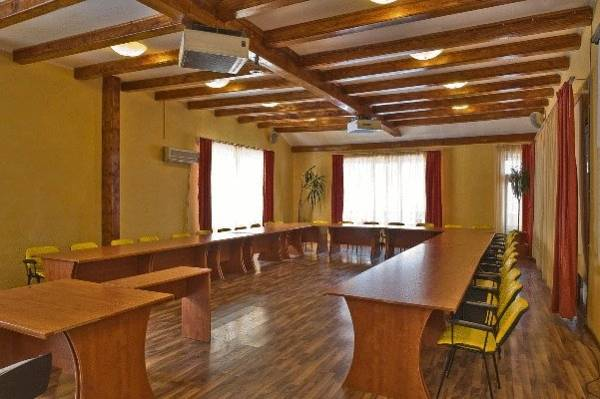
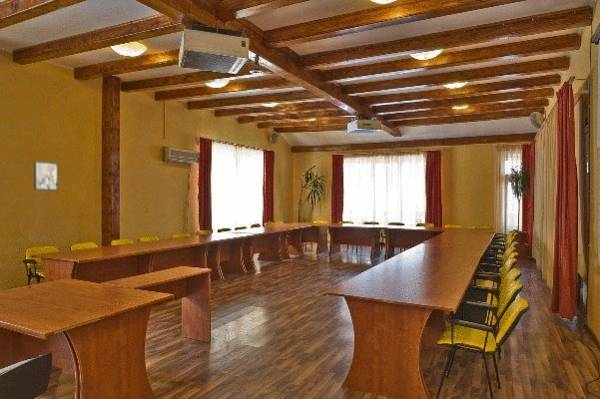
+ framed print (46, 176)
